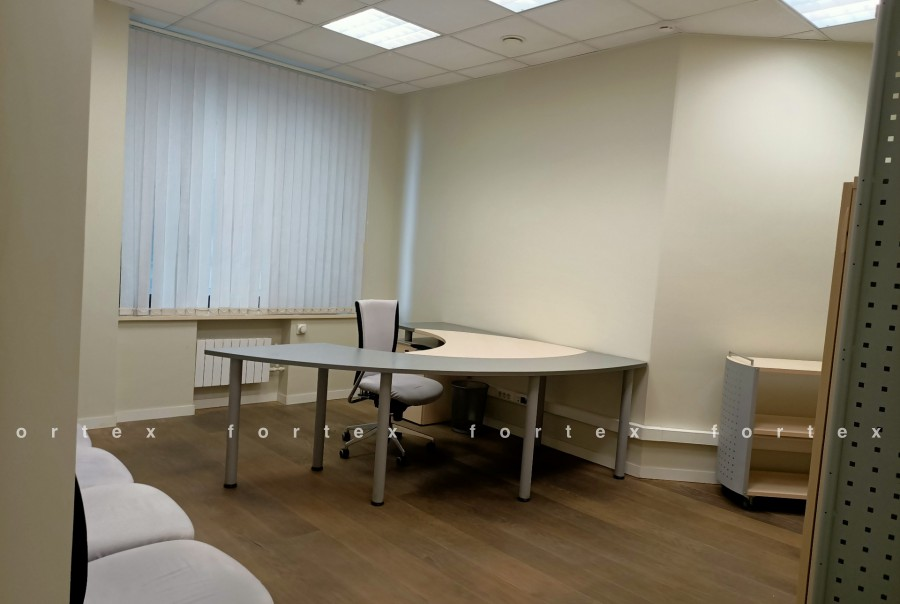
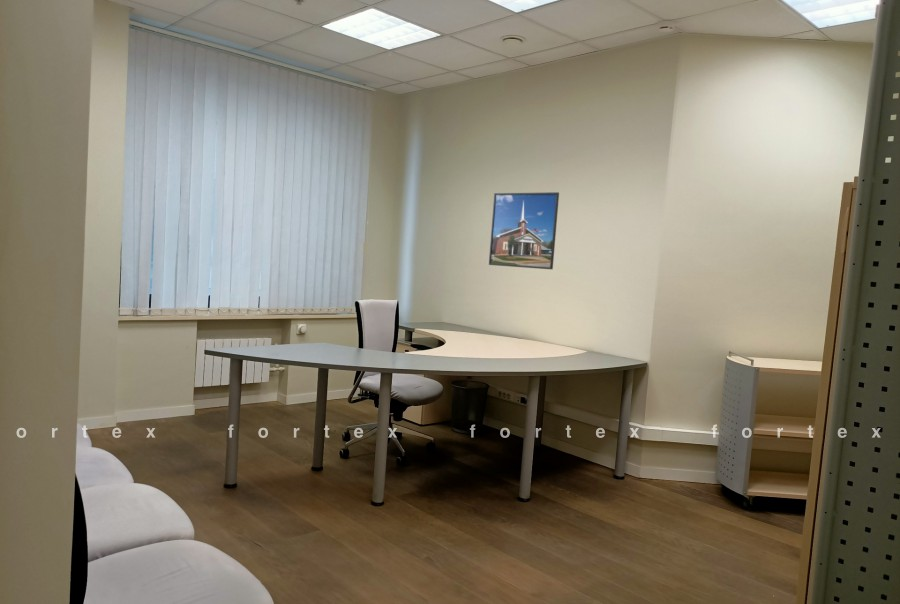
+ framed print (522, 230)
